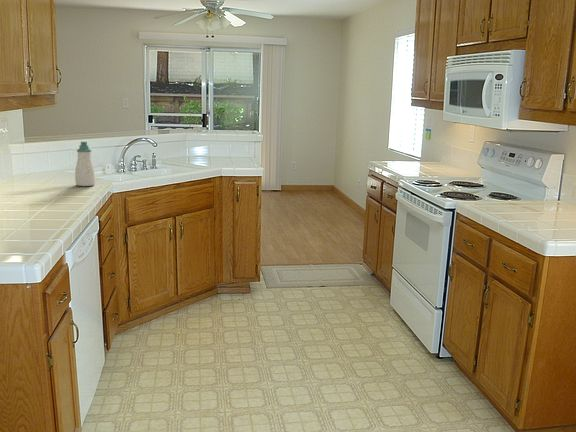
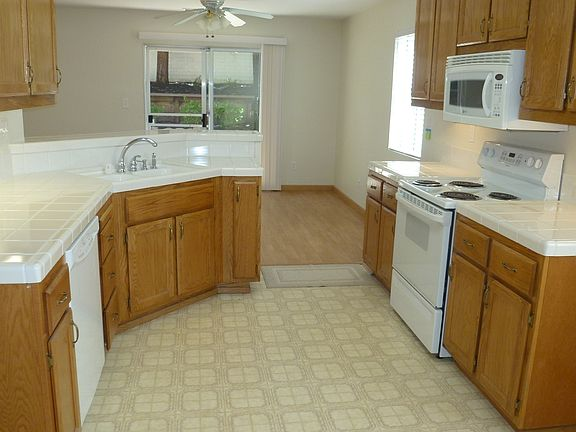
- soap bottle (84, 163)
